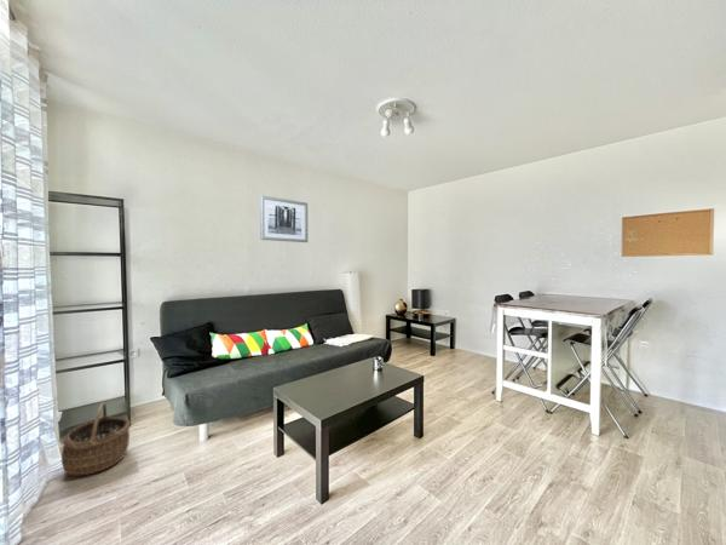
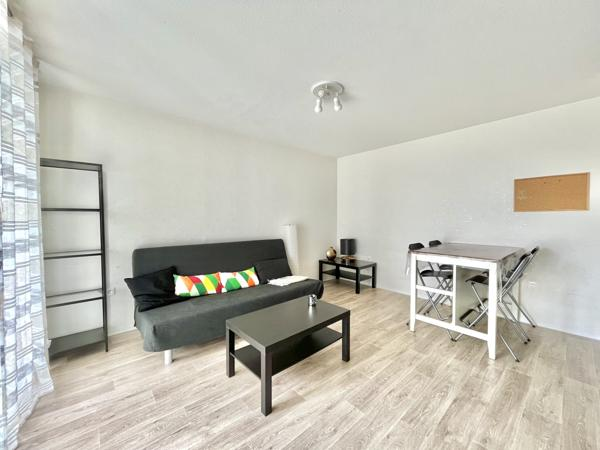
- wall art (284, 220)
- wicker basket (97, 434)
